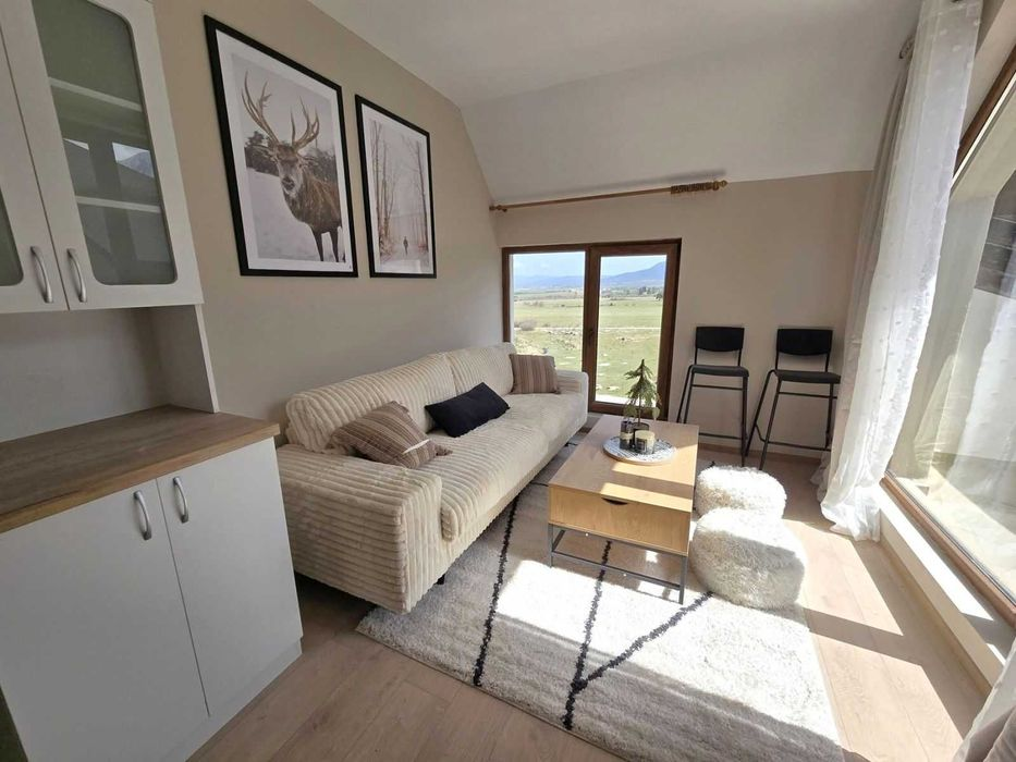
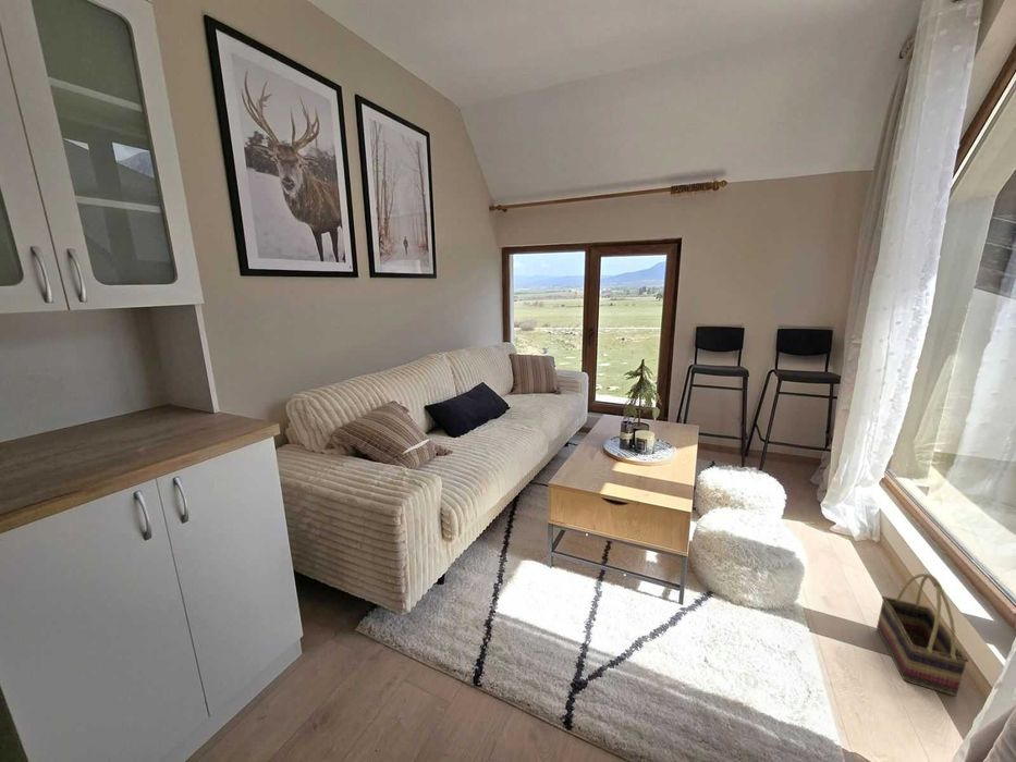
+ basket (922, 619)
